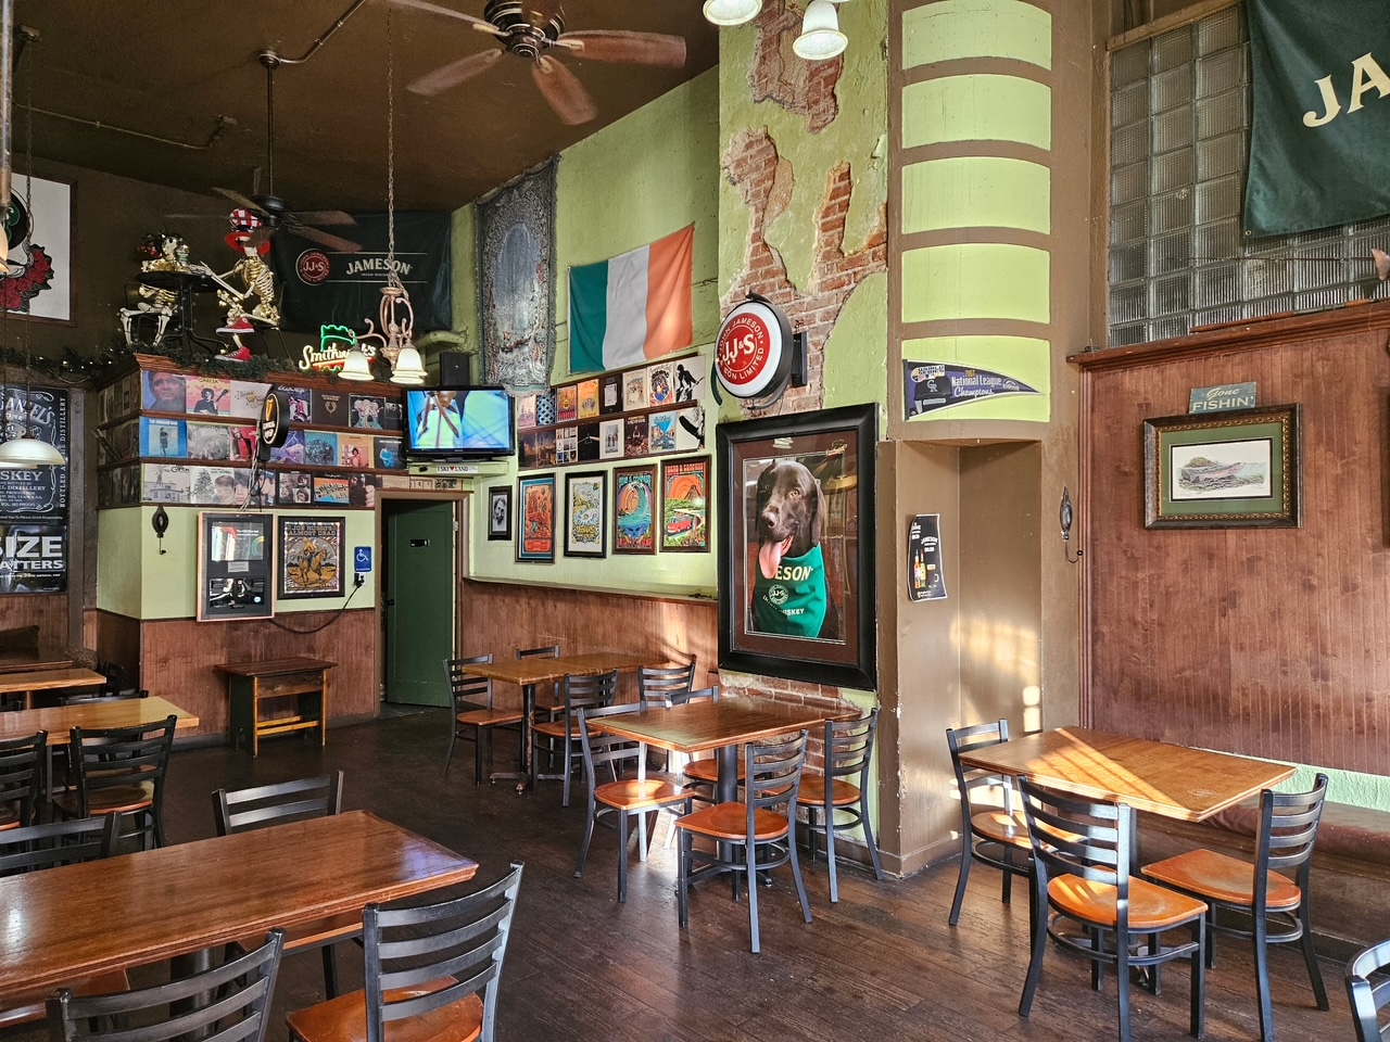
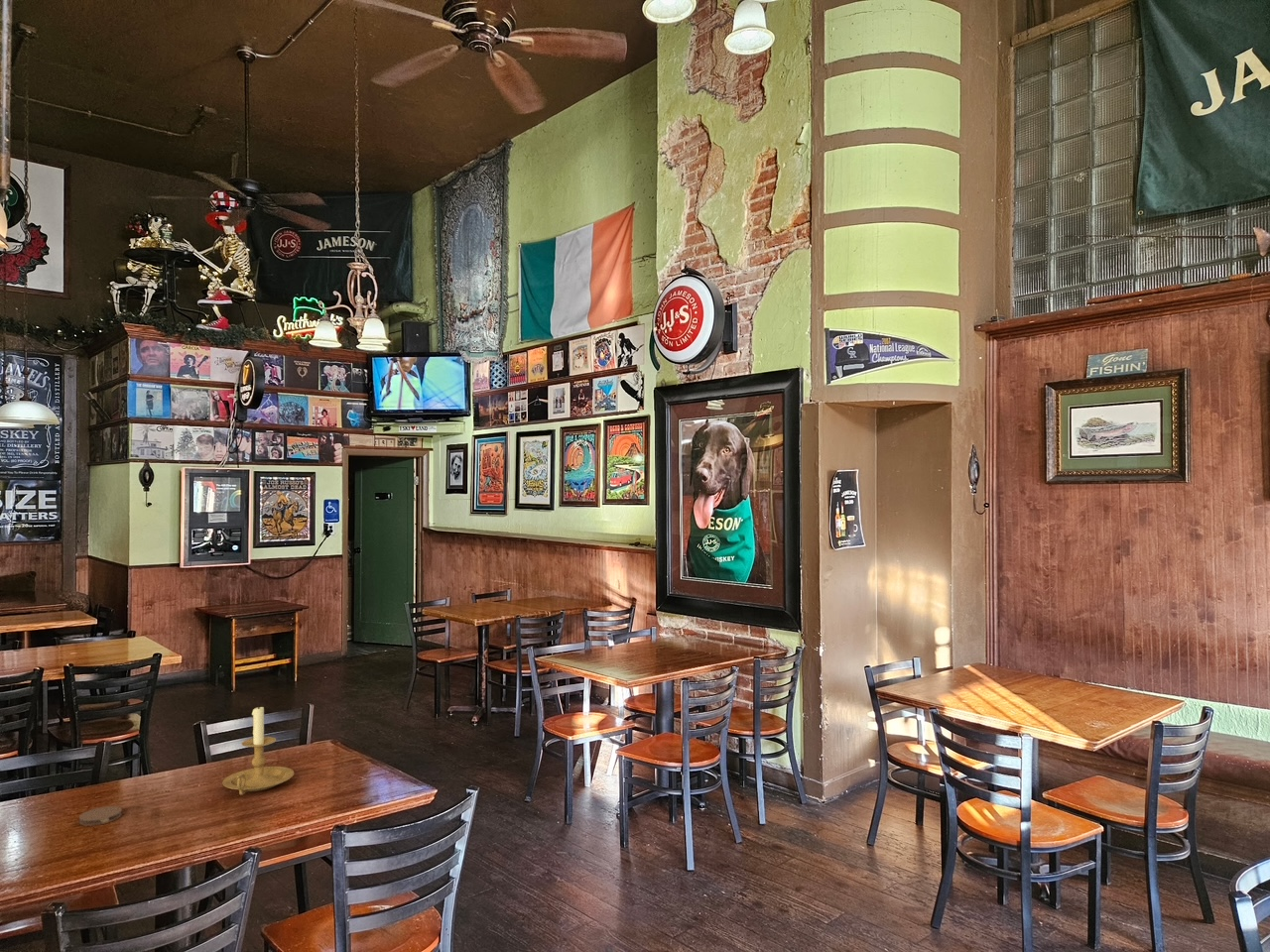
+ coaster (100, 815)
+ candle holder (258, 745)
